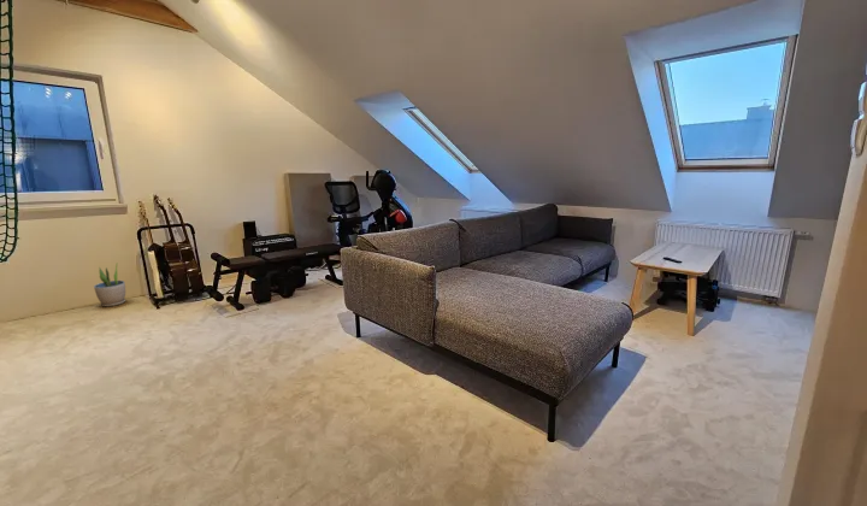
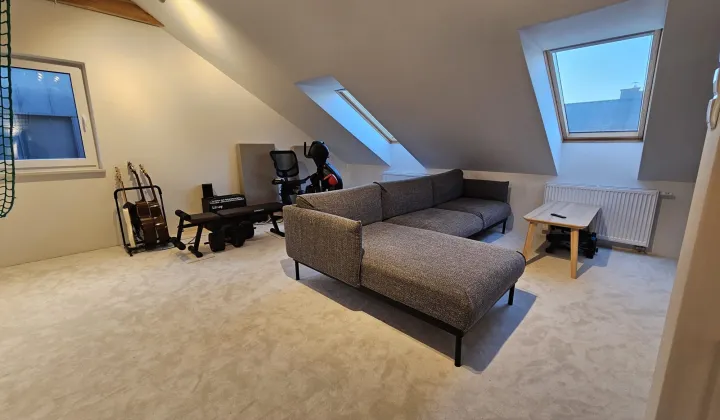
- potted plant (108, 282)
